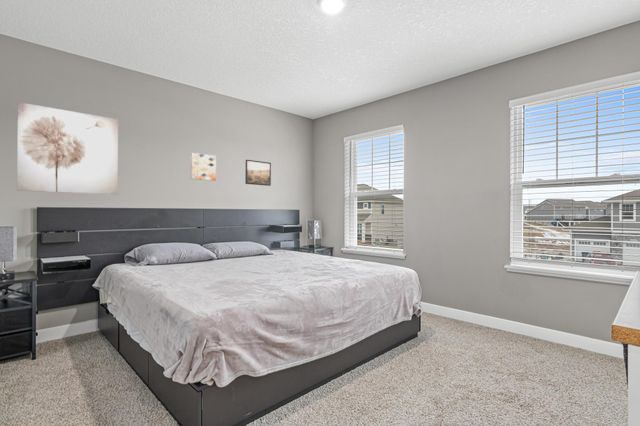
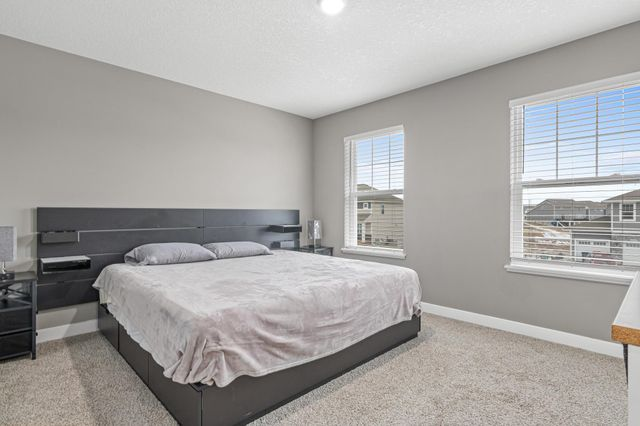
- wall art (203, 167)
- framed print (258, 173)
- wall art (71, 152)
